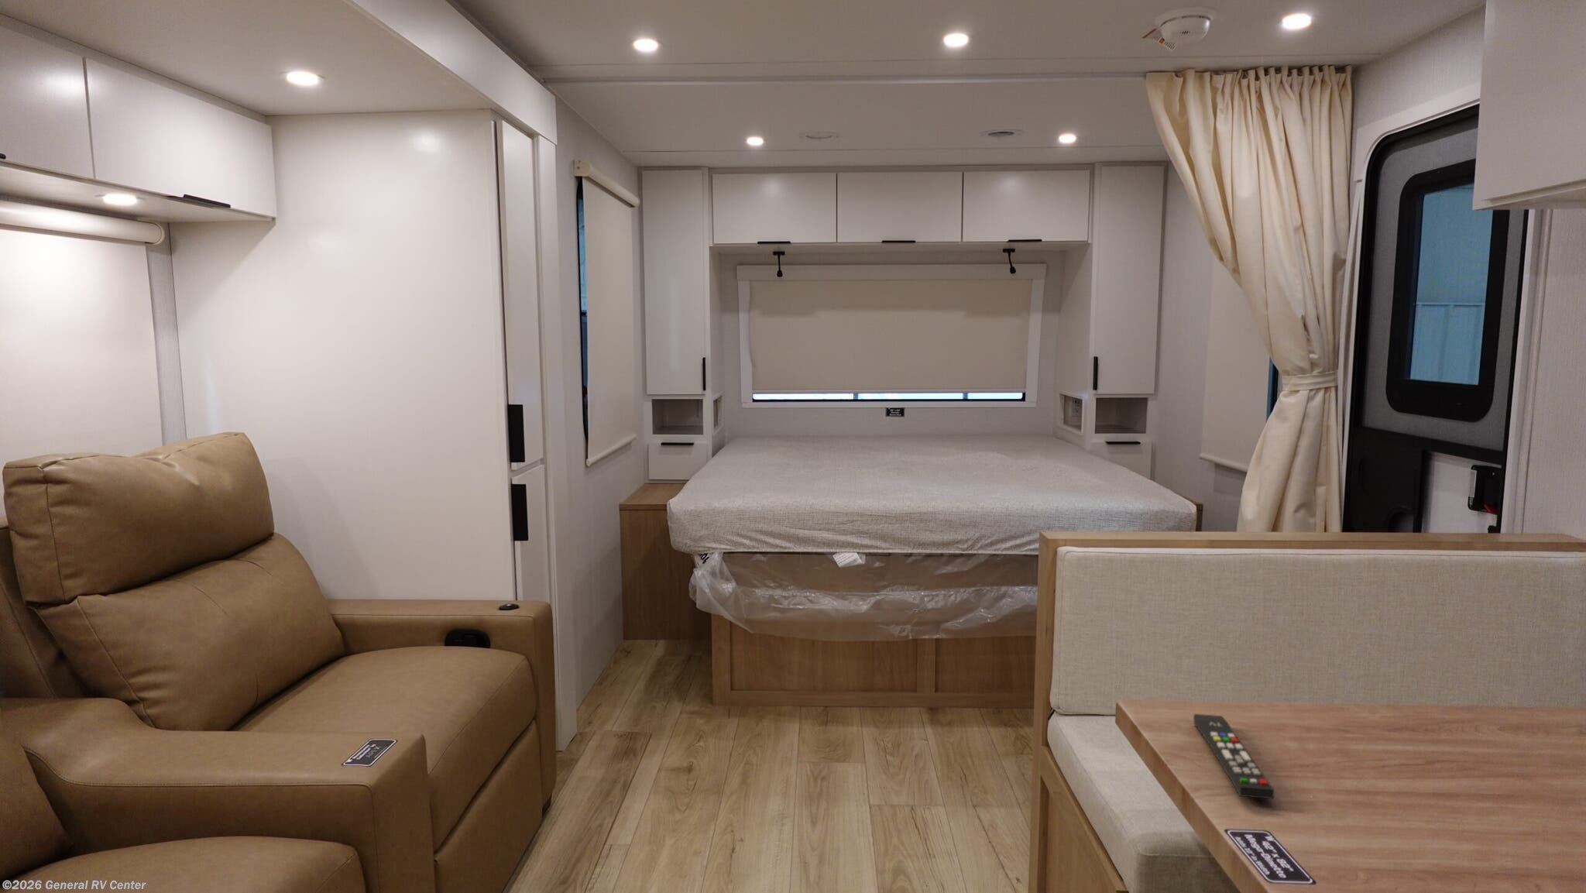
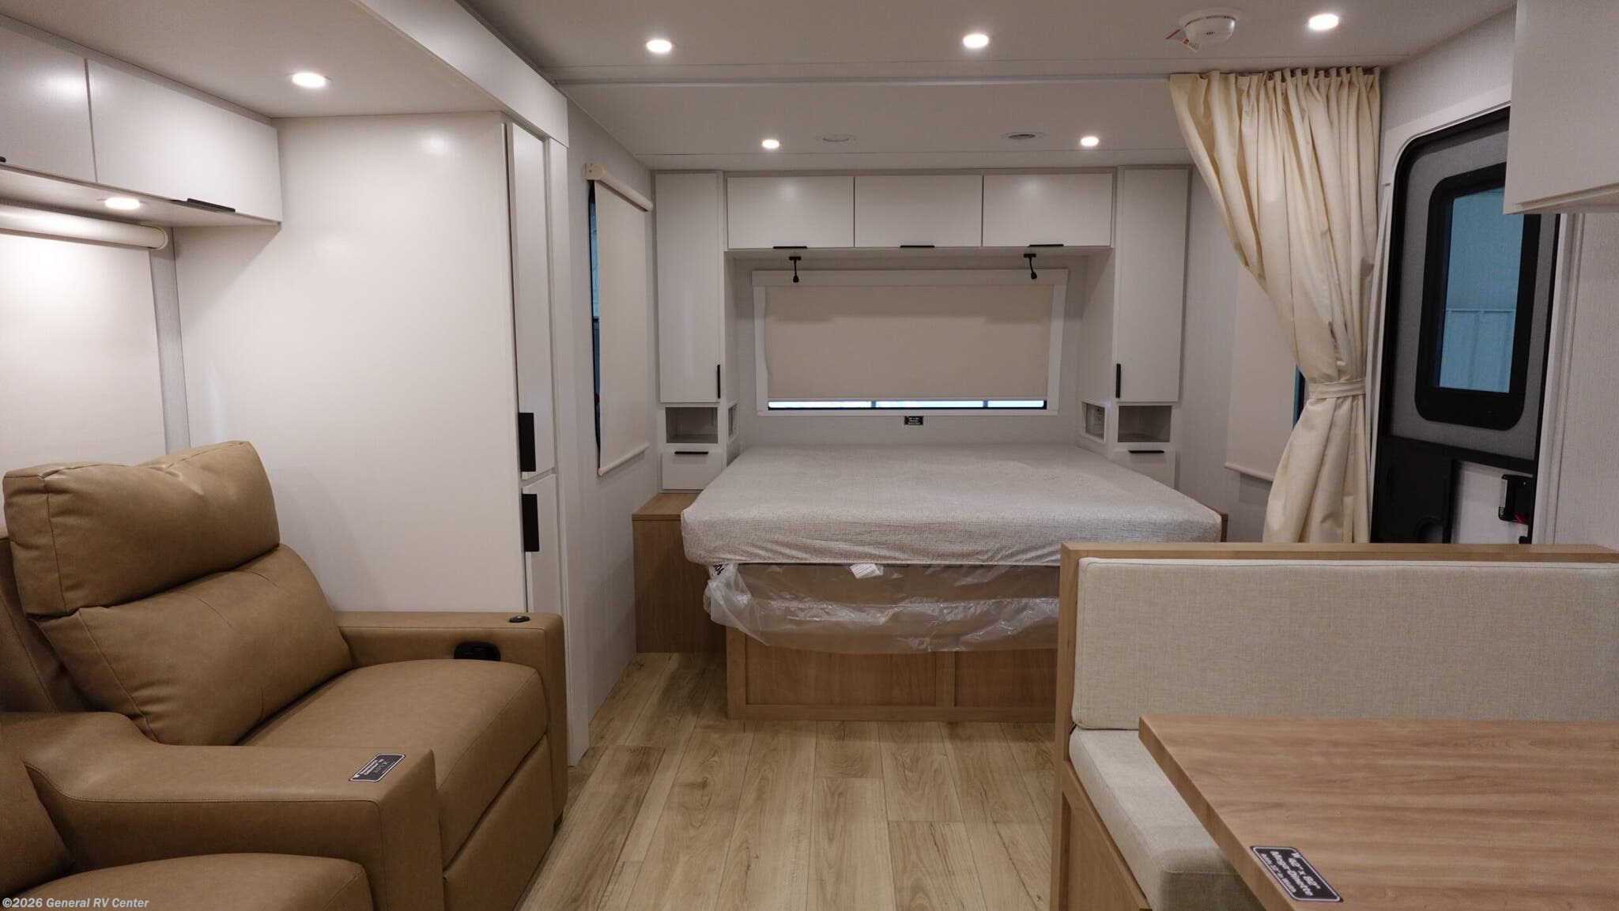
- remote control (1230, 753)
